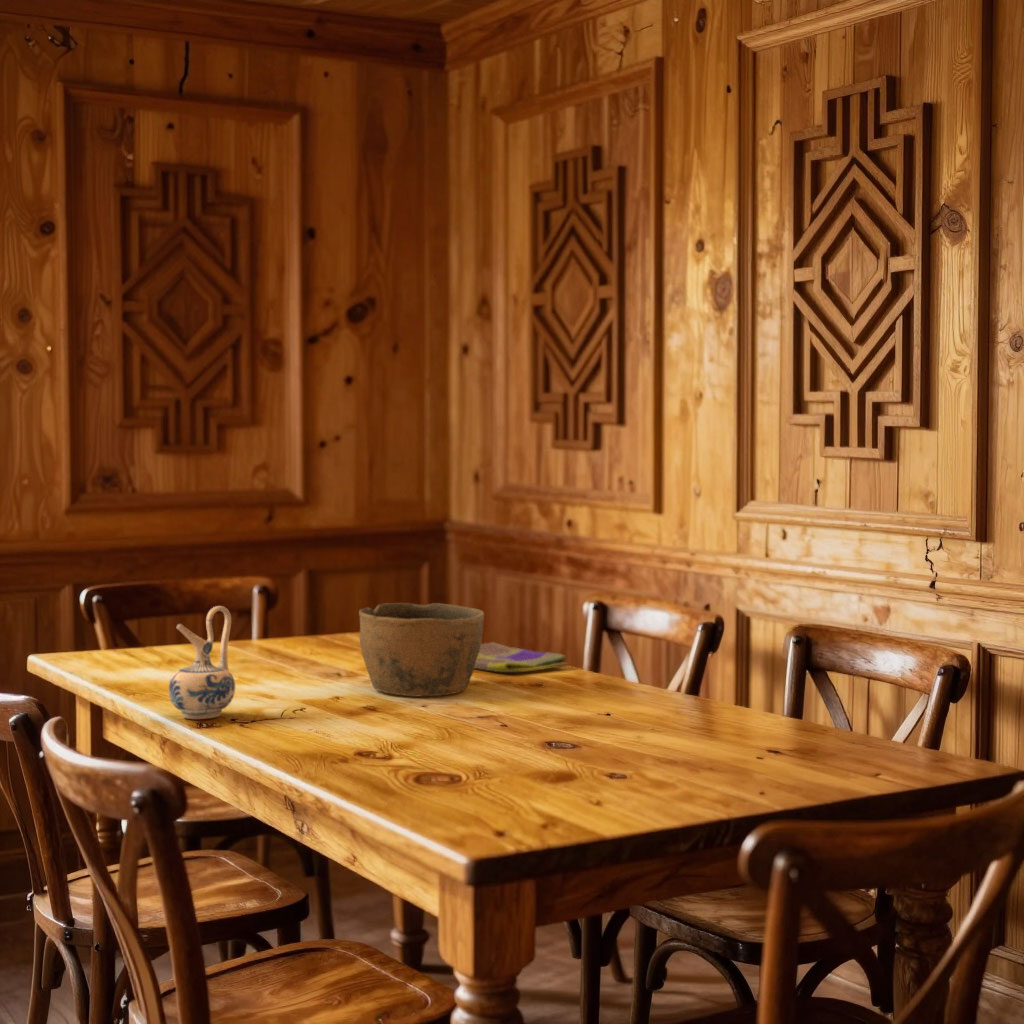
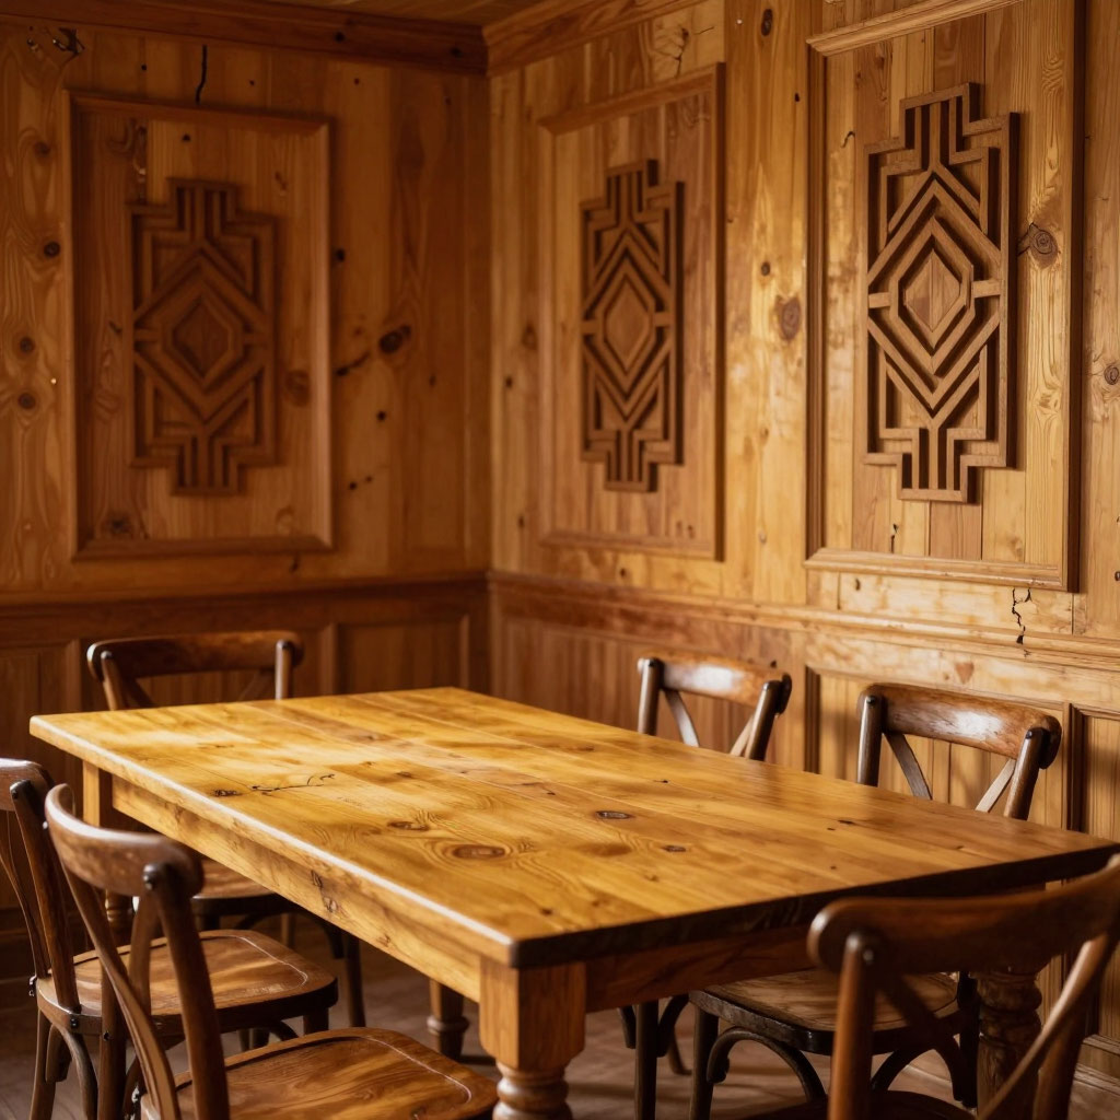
- bowl (421, 648)
- ceramic pitcher (201, 661)
- dish towel (500, 657)
